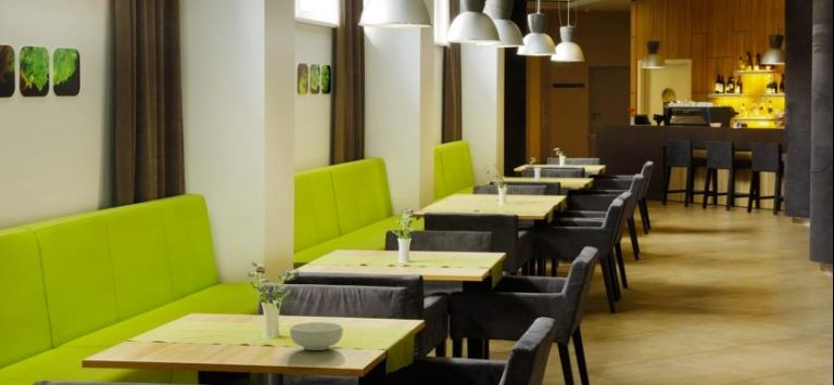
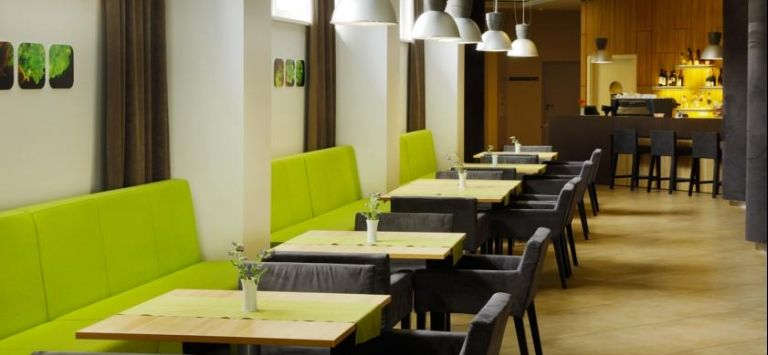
- cereal bowl (316, 337)
